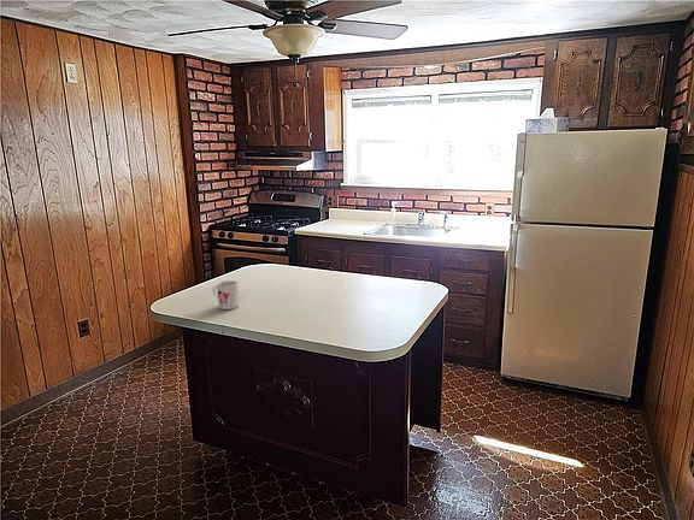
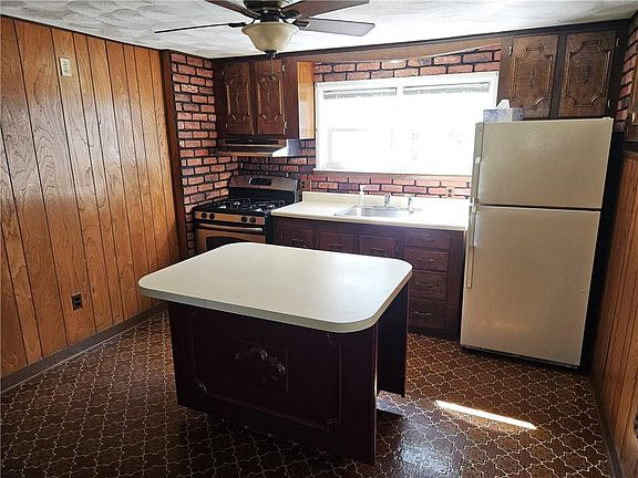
- mug (224, 294)
